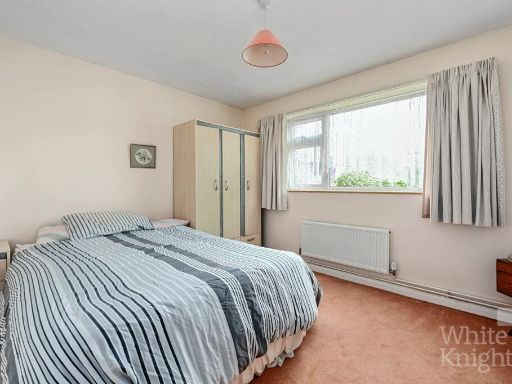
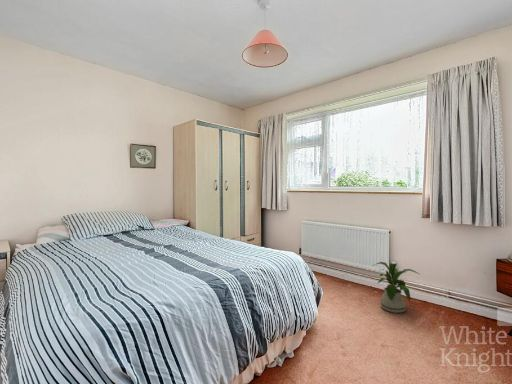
+ house plant (396, 282)
